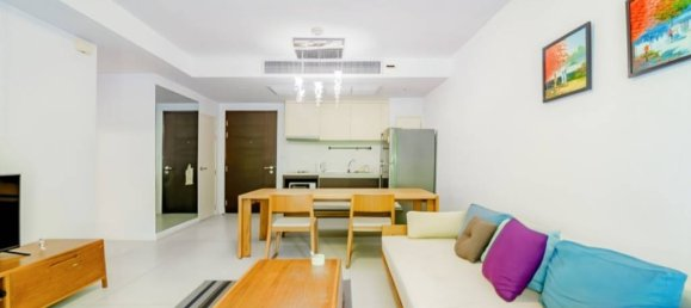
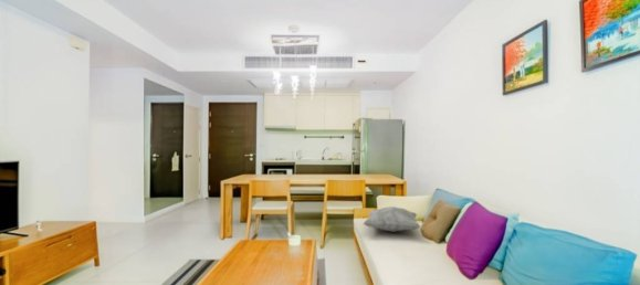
+ decorative pillow (391, 219)
